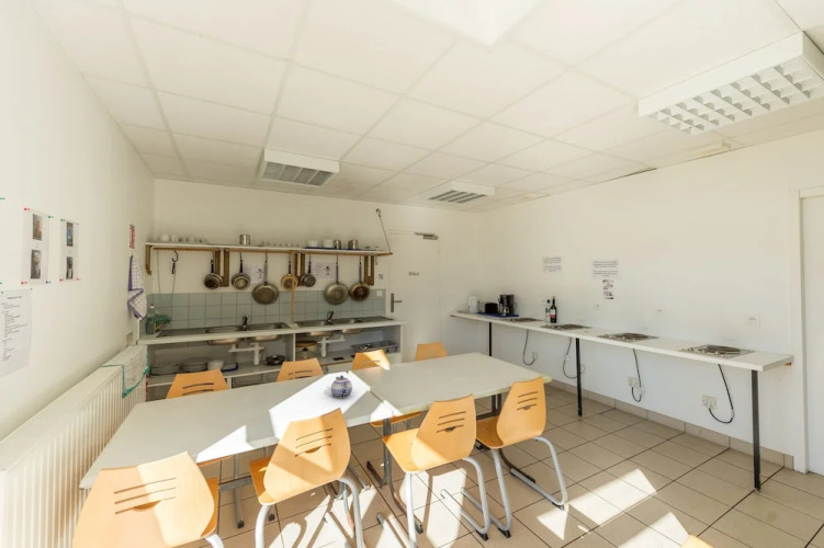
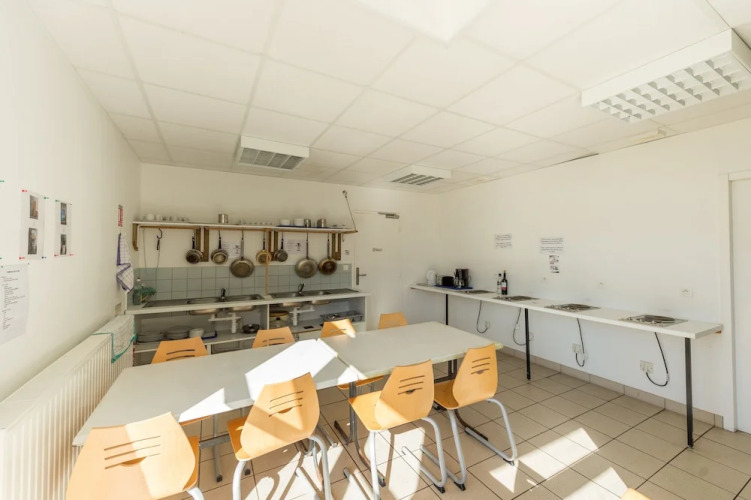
- teapot (341, 386)
